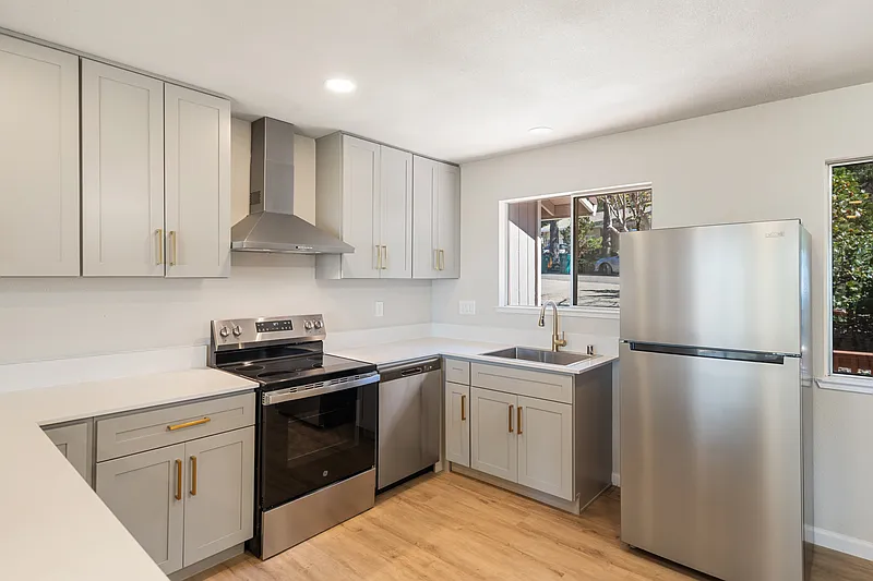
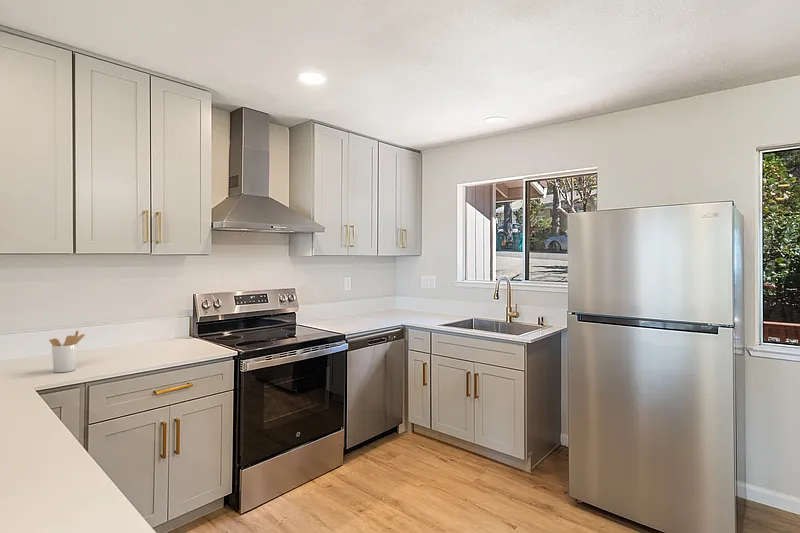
+ utensil holder (68, 351)
